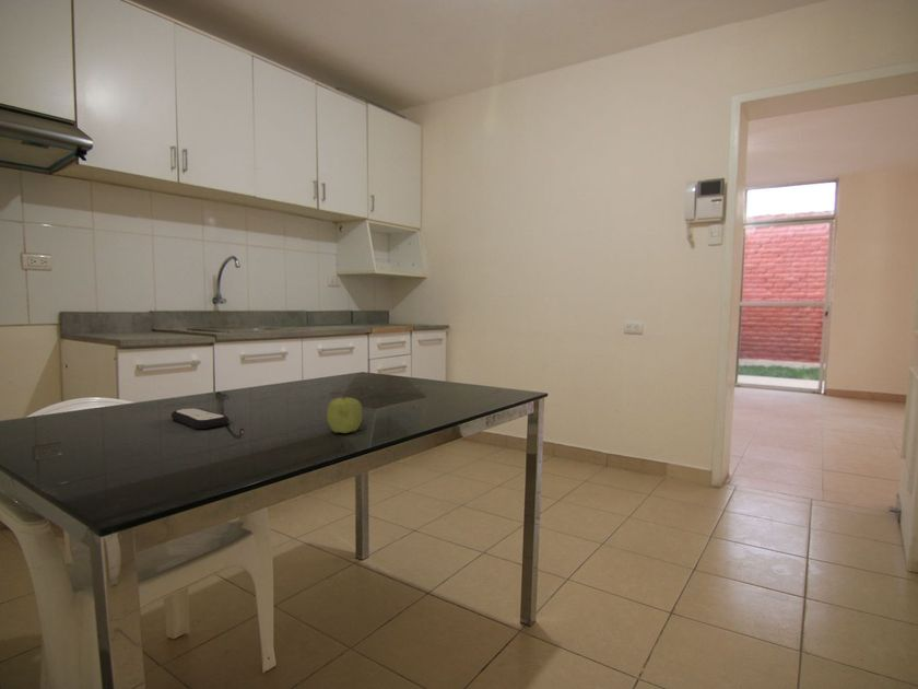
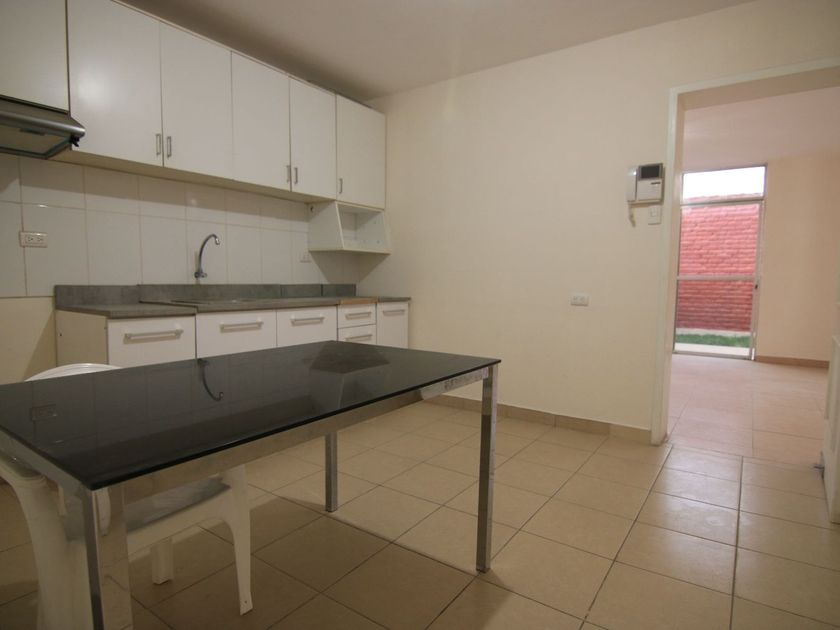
- remote control (198, 417)
- fruit (344, 412)
